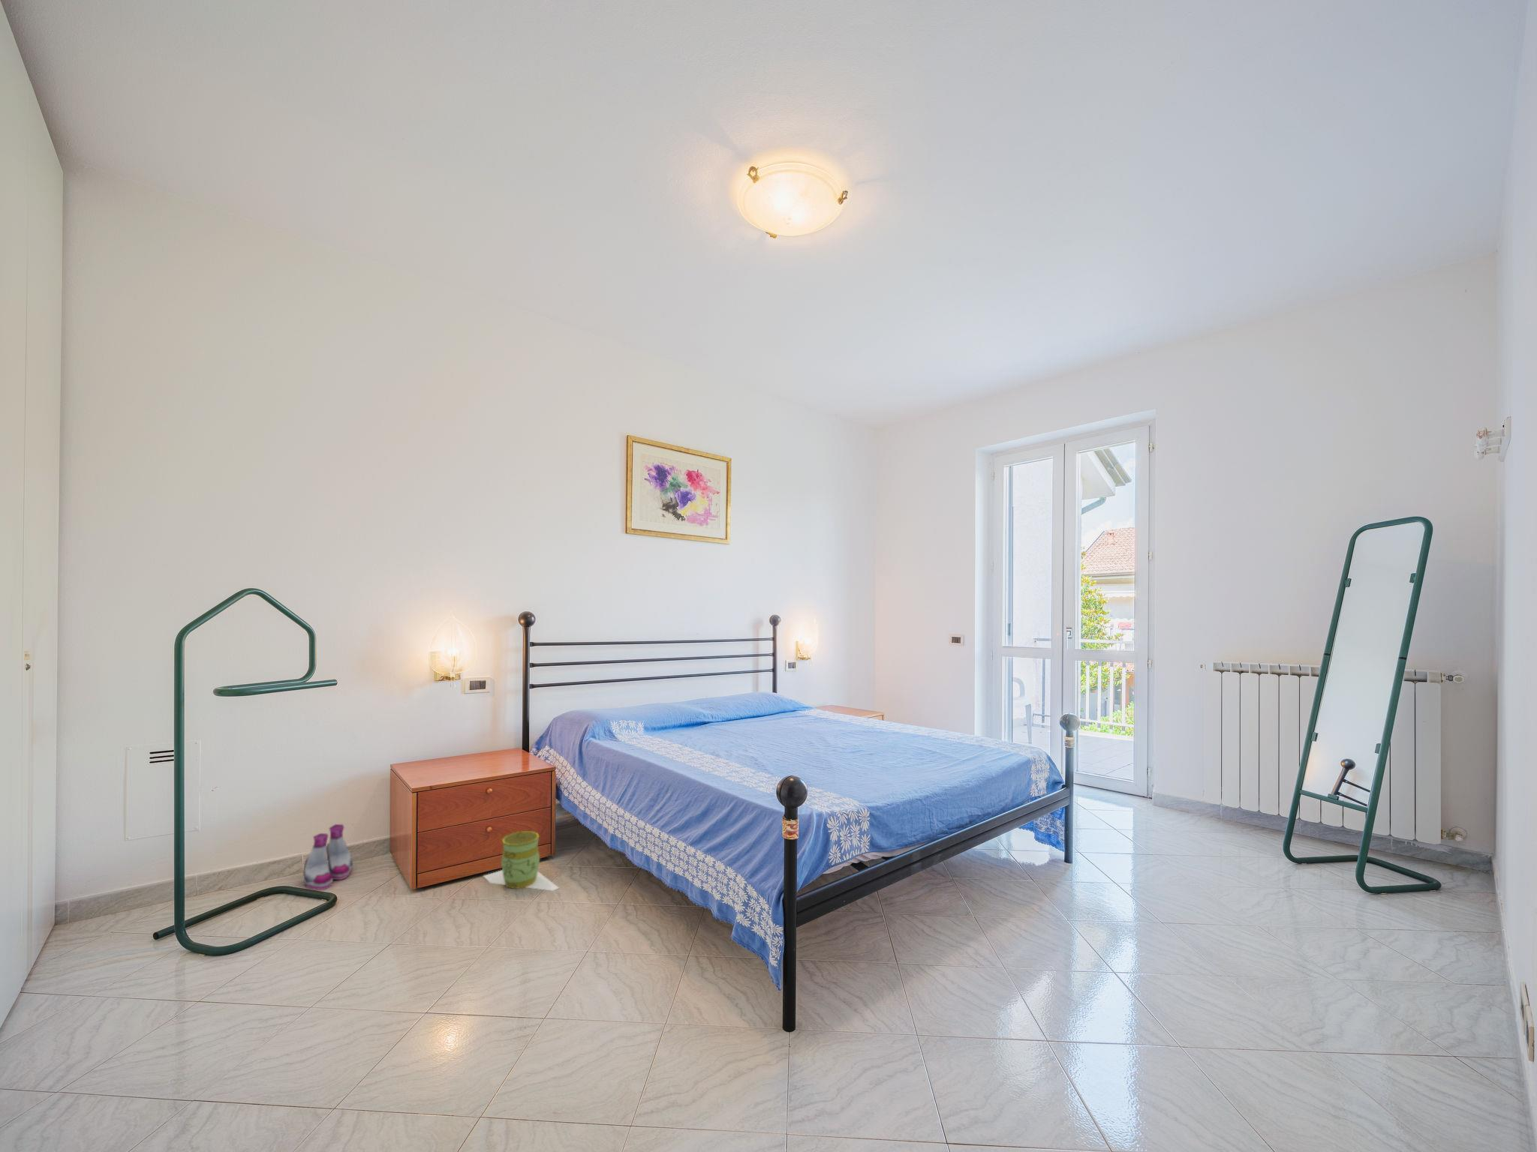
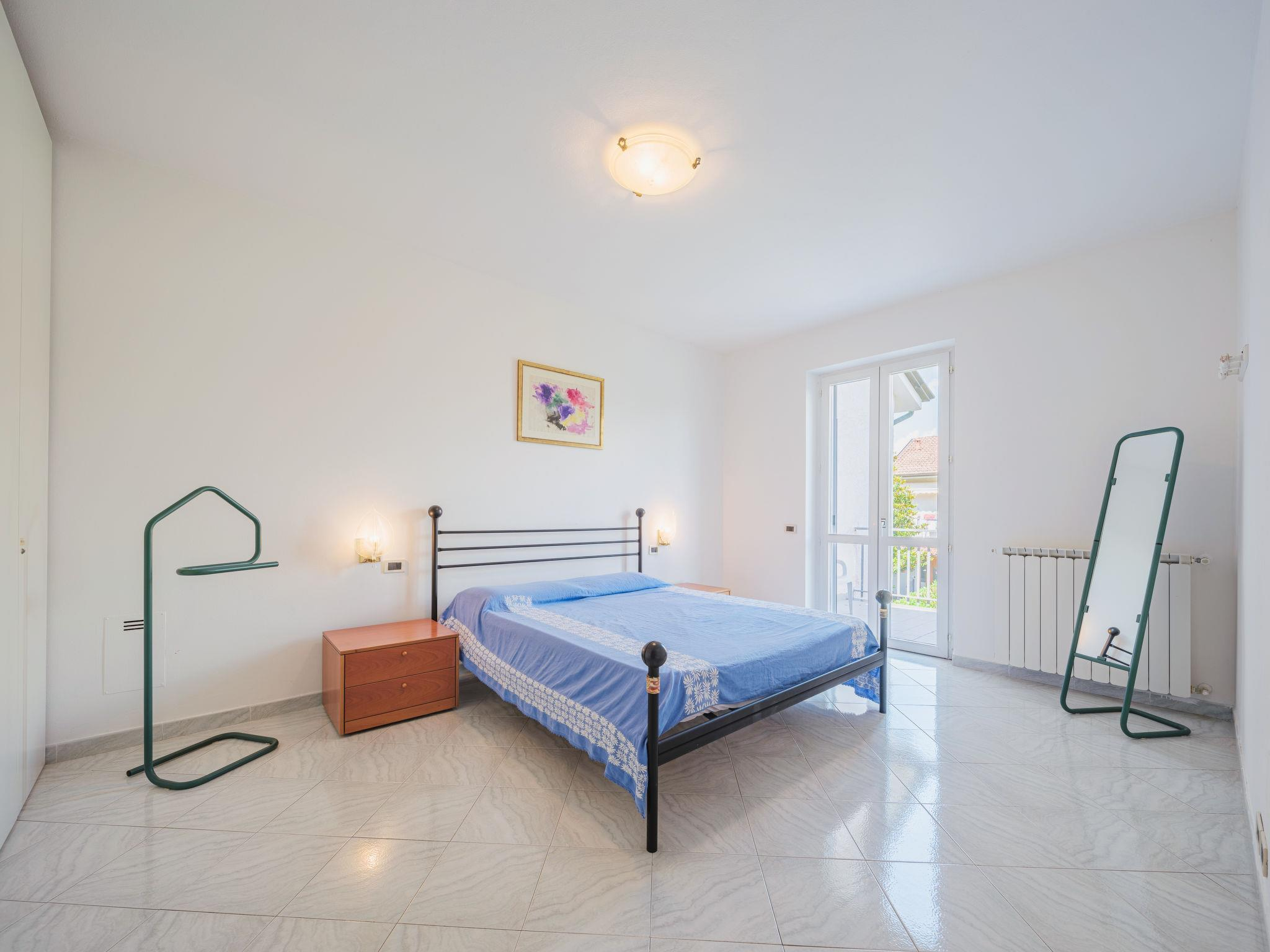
- boots (329, 853)
- trash can (520, 857)
